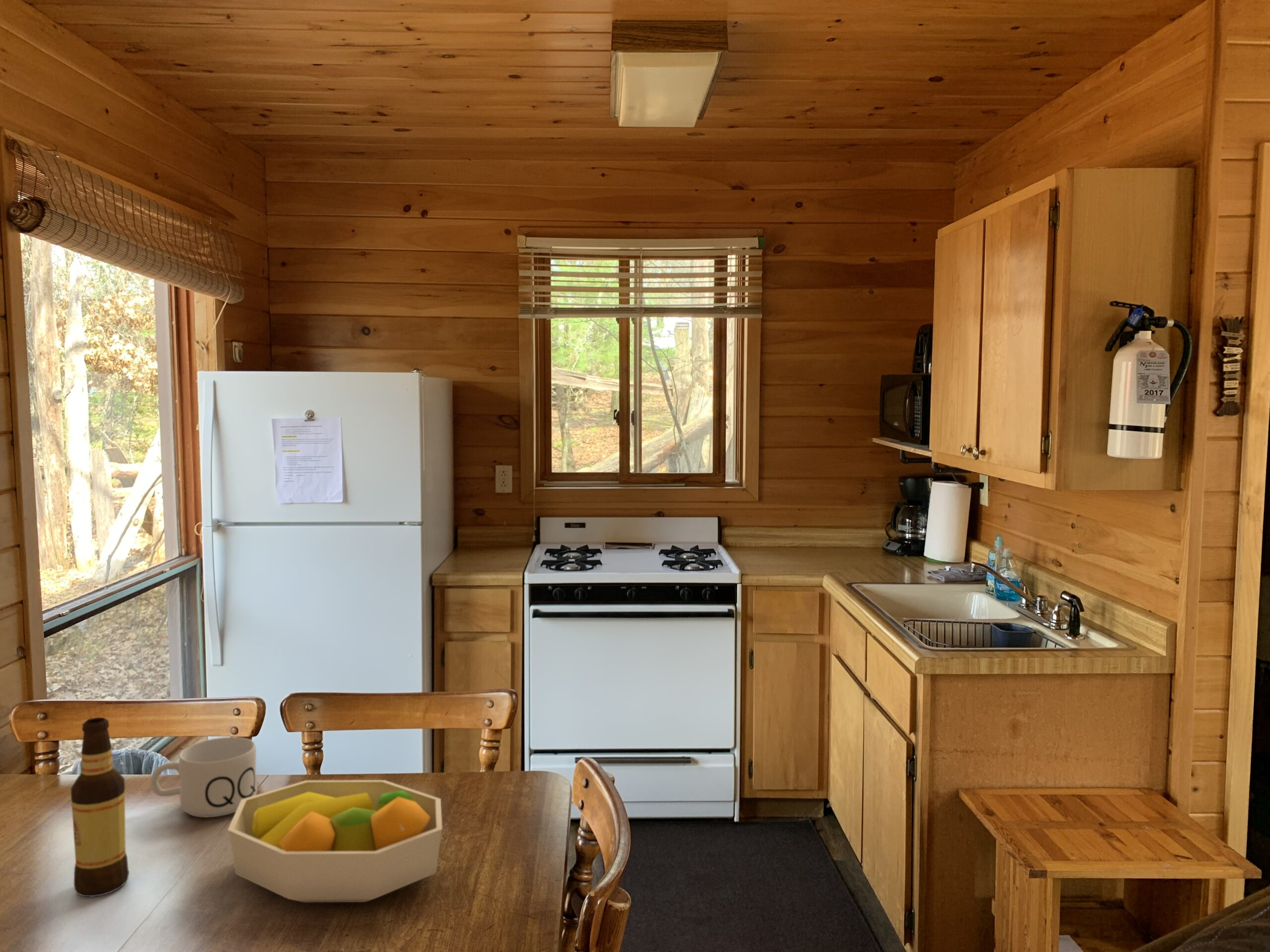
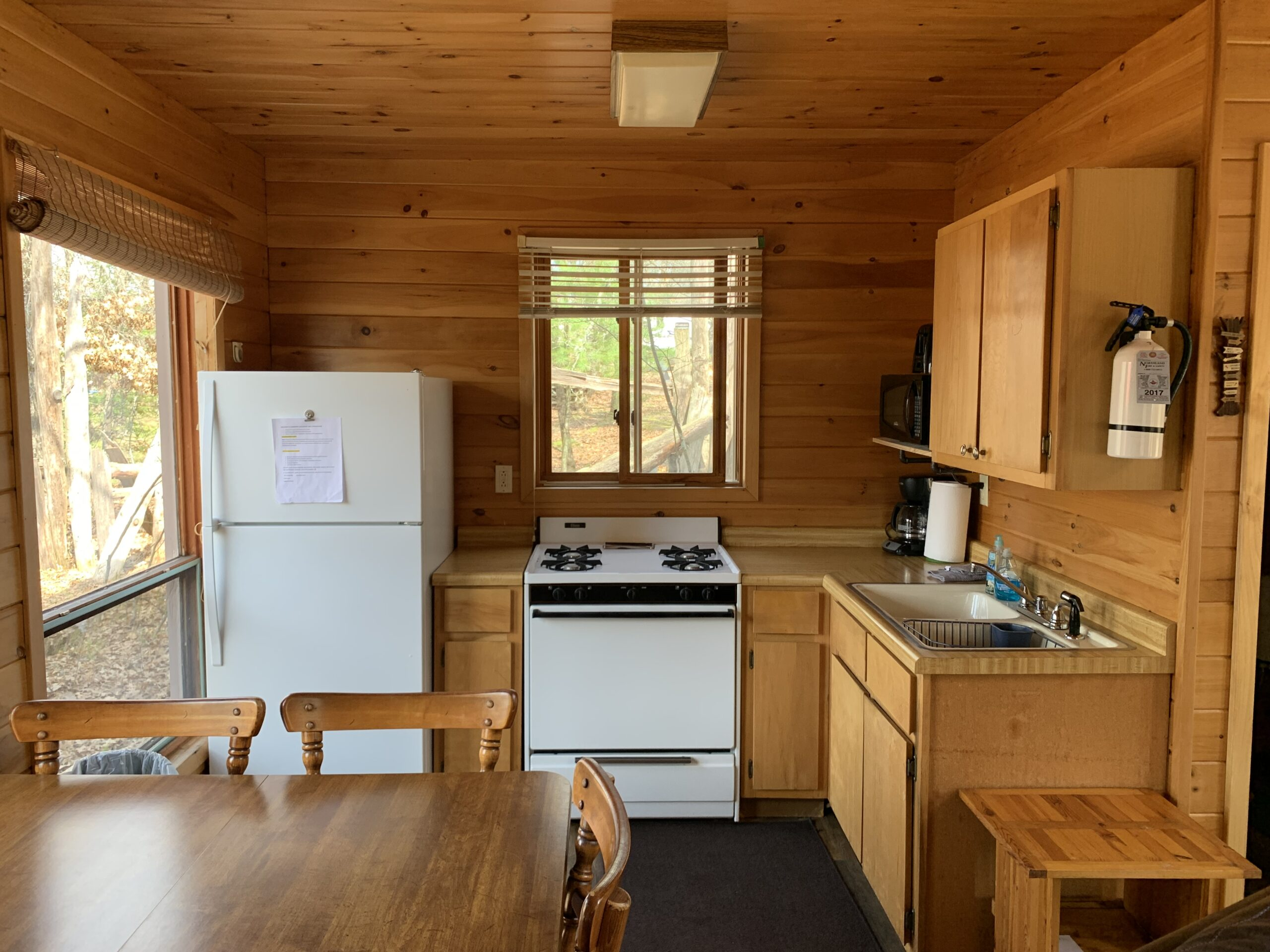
- fruit bowl (338, 830)
- bottle (98, 803)
- mug (204, 778)
